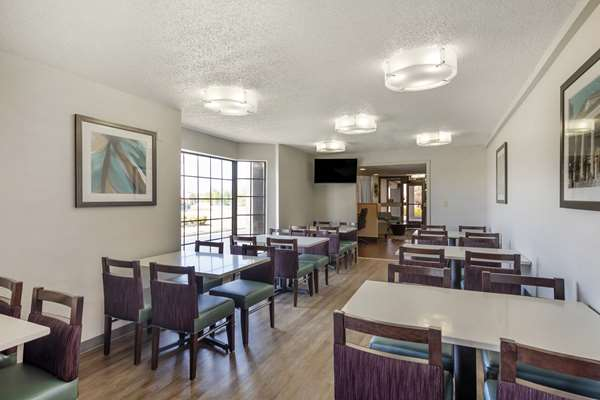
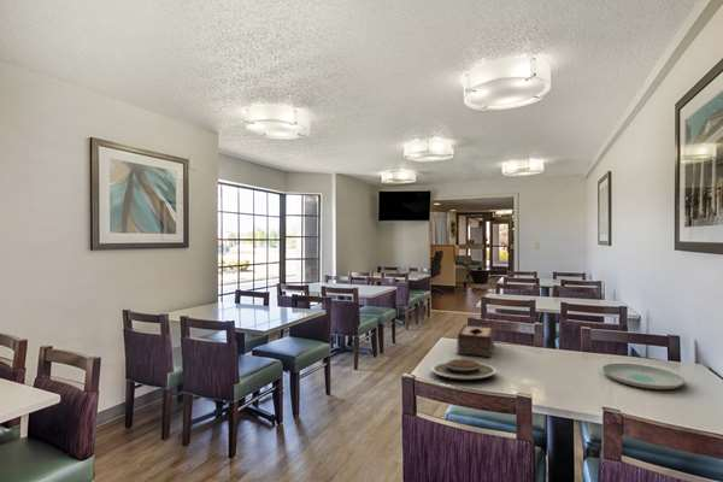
+ tissue box (476, 339)
+ plate (463, 368)
+ plate (641, 376)
